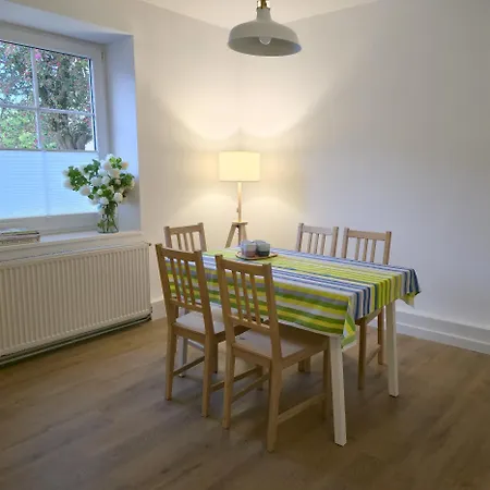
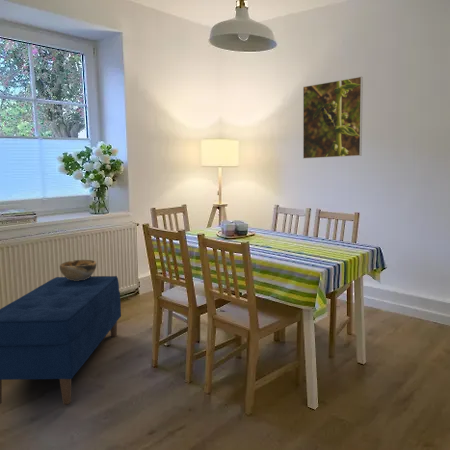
+ decorative bowl (78, 271)
+ bench (63, 330)
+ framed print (331, 120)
